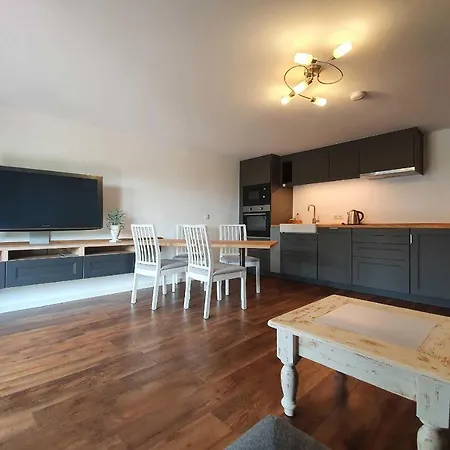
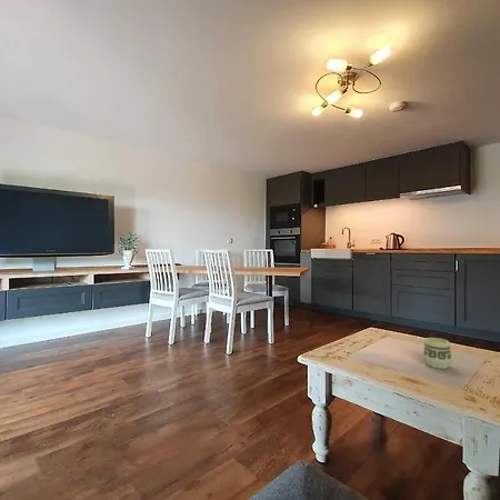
+ cup (437, 352)
